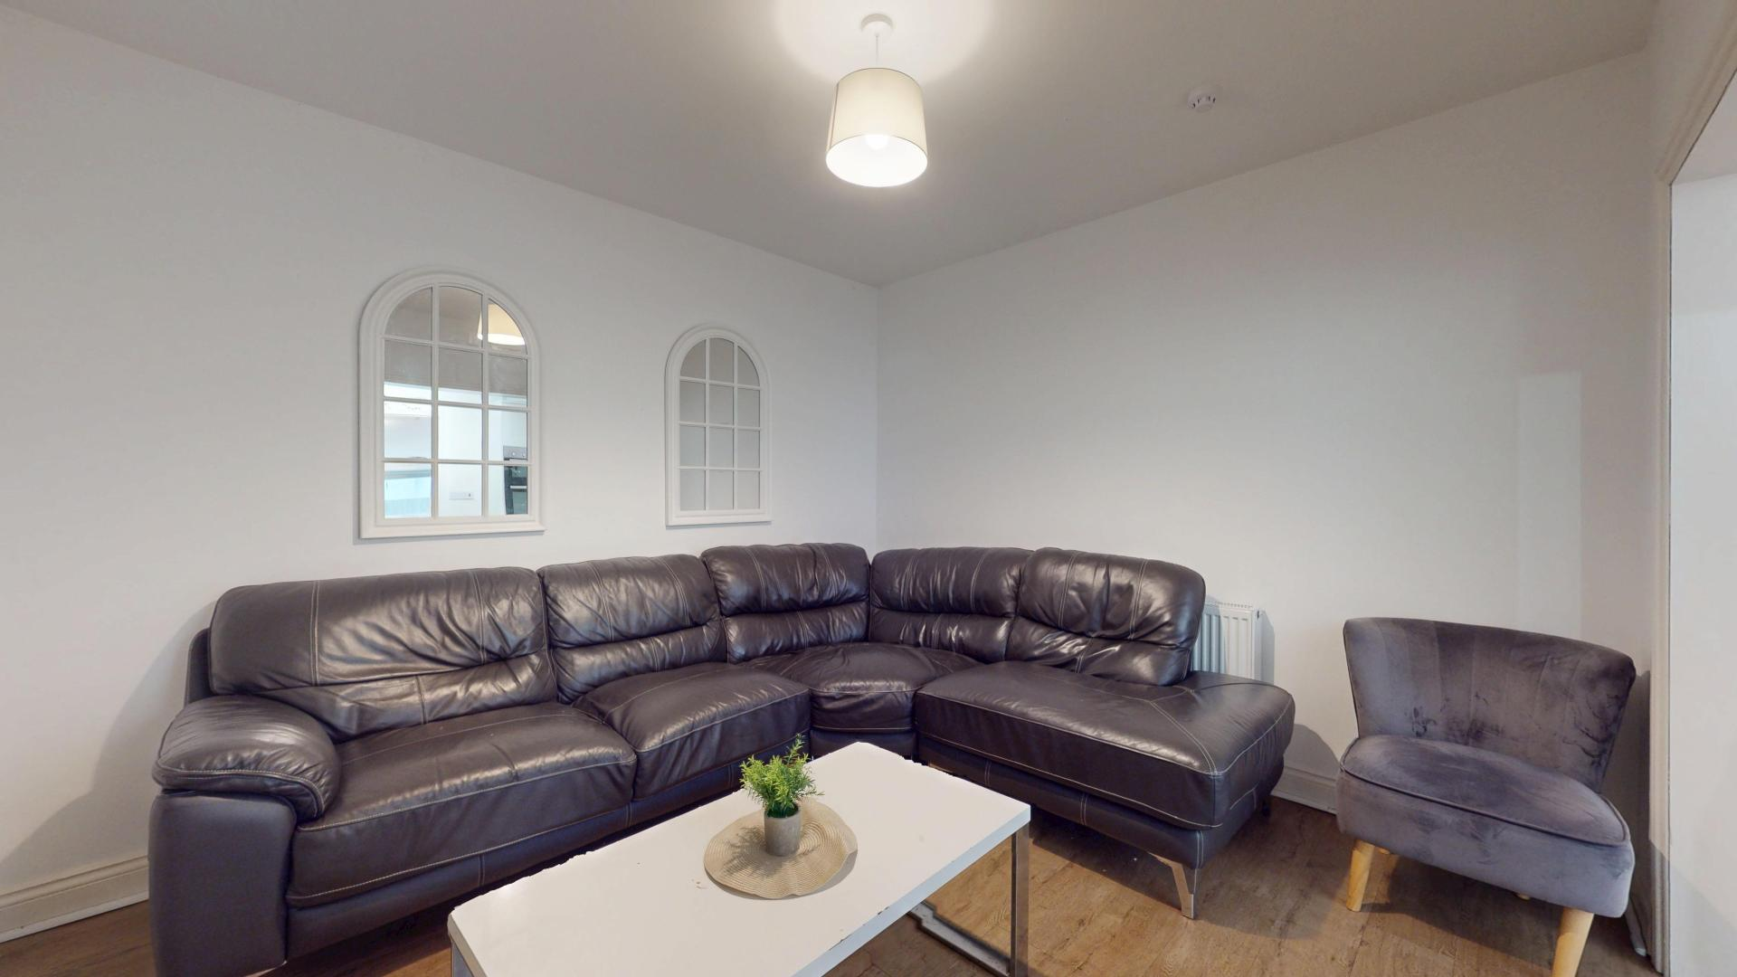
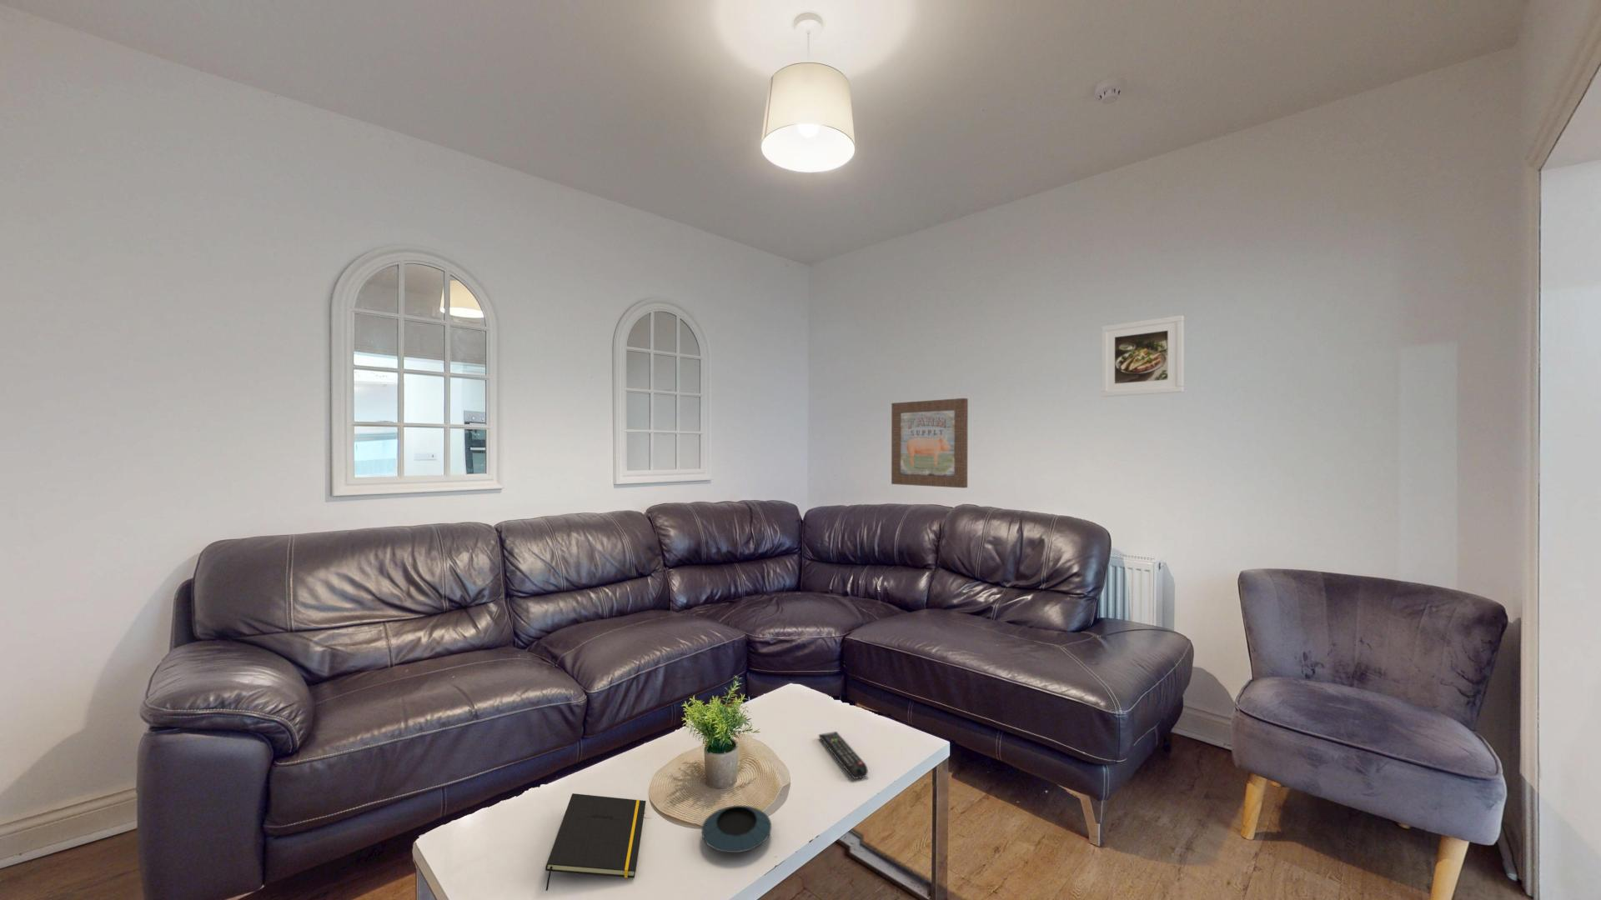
+ remote control (841, 752)
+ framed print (1140, 357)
+ notepad (600, 832)
+ saucer (737, 825)
+ wall art (927, 443)
